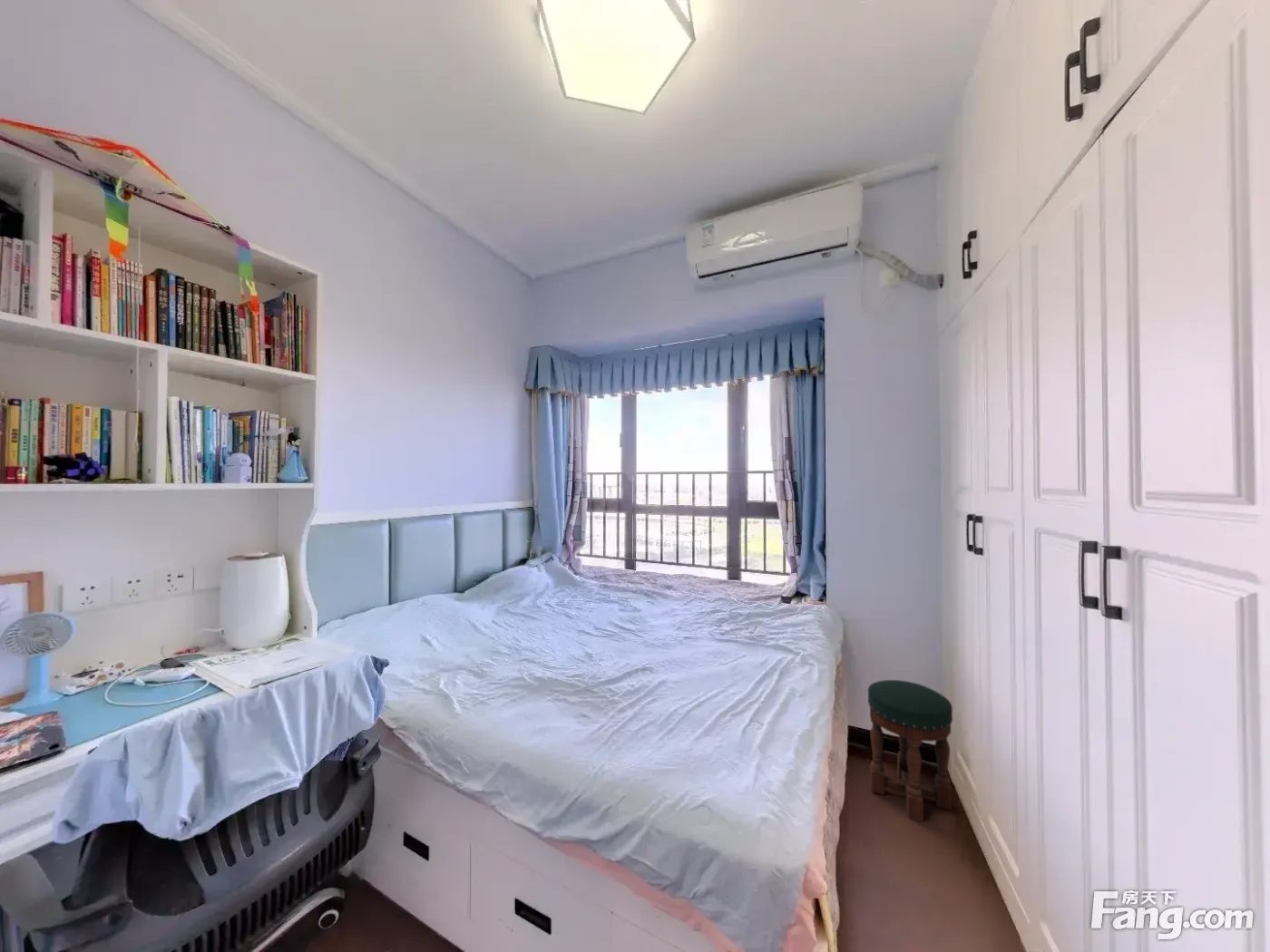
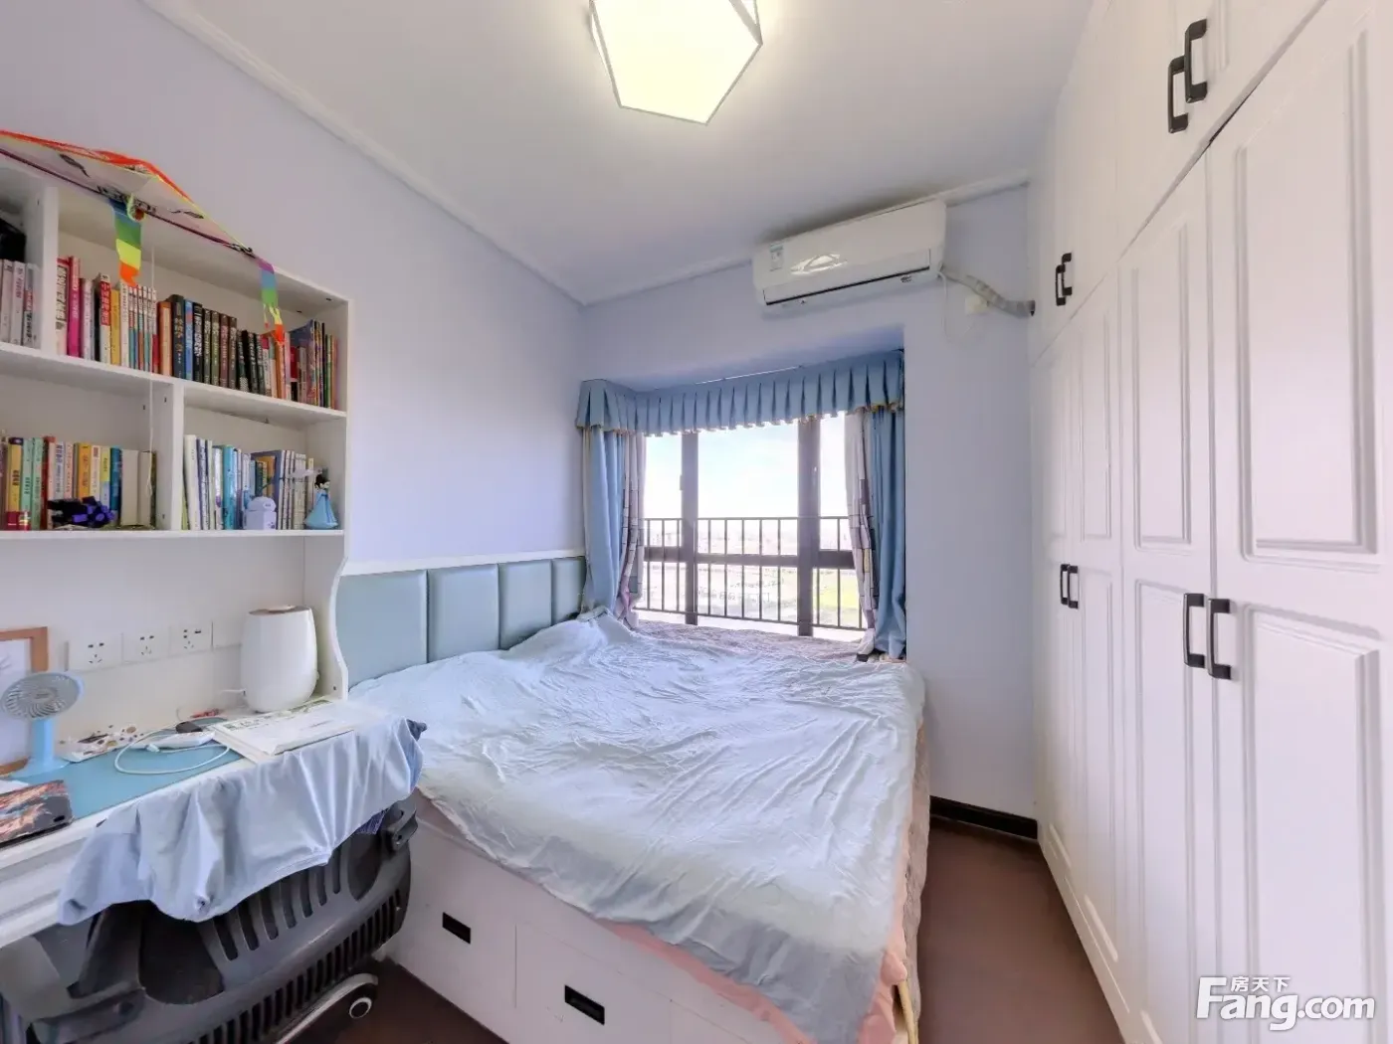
- stool (908, 743)
